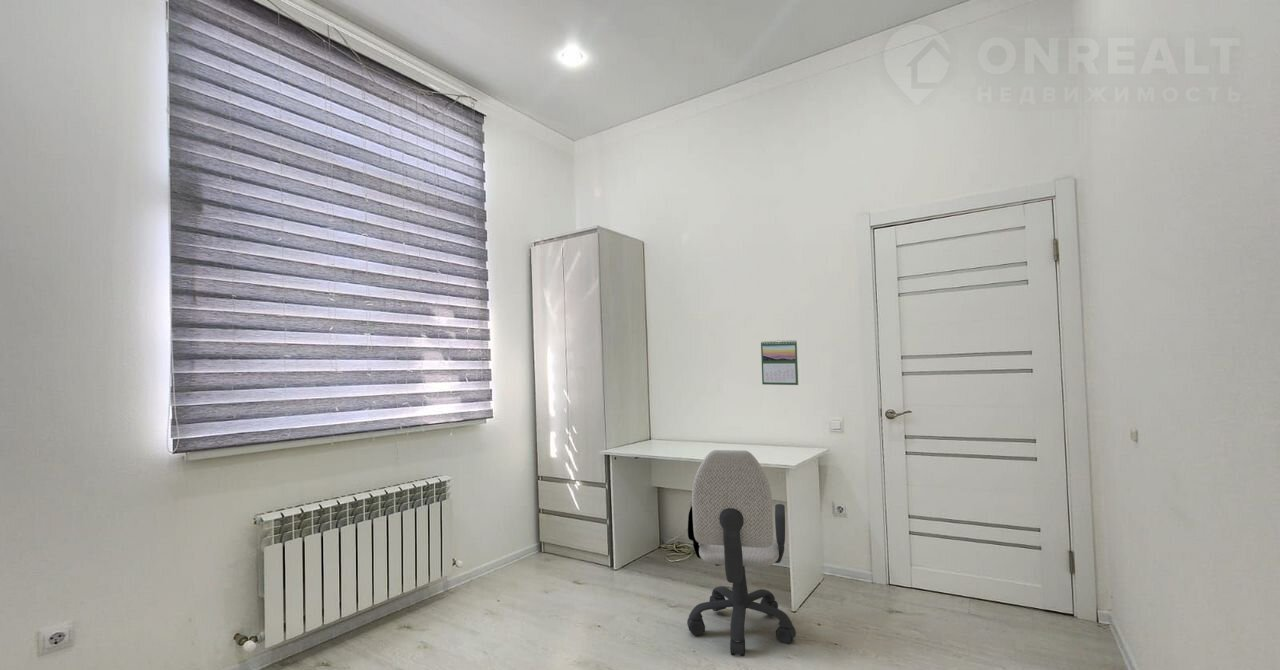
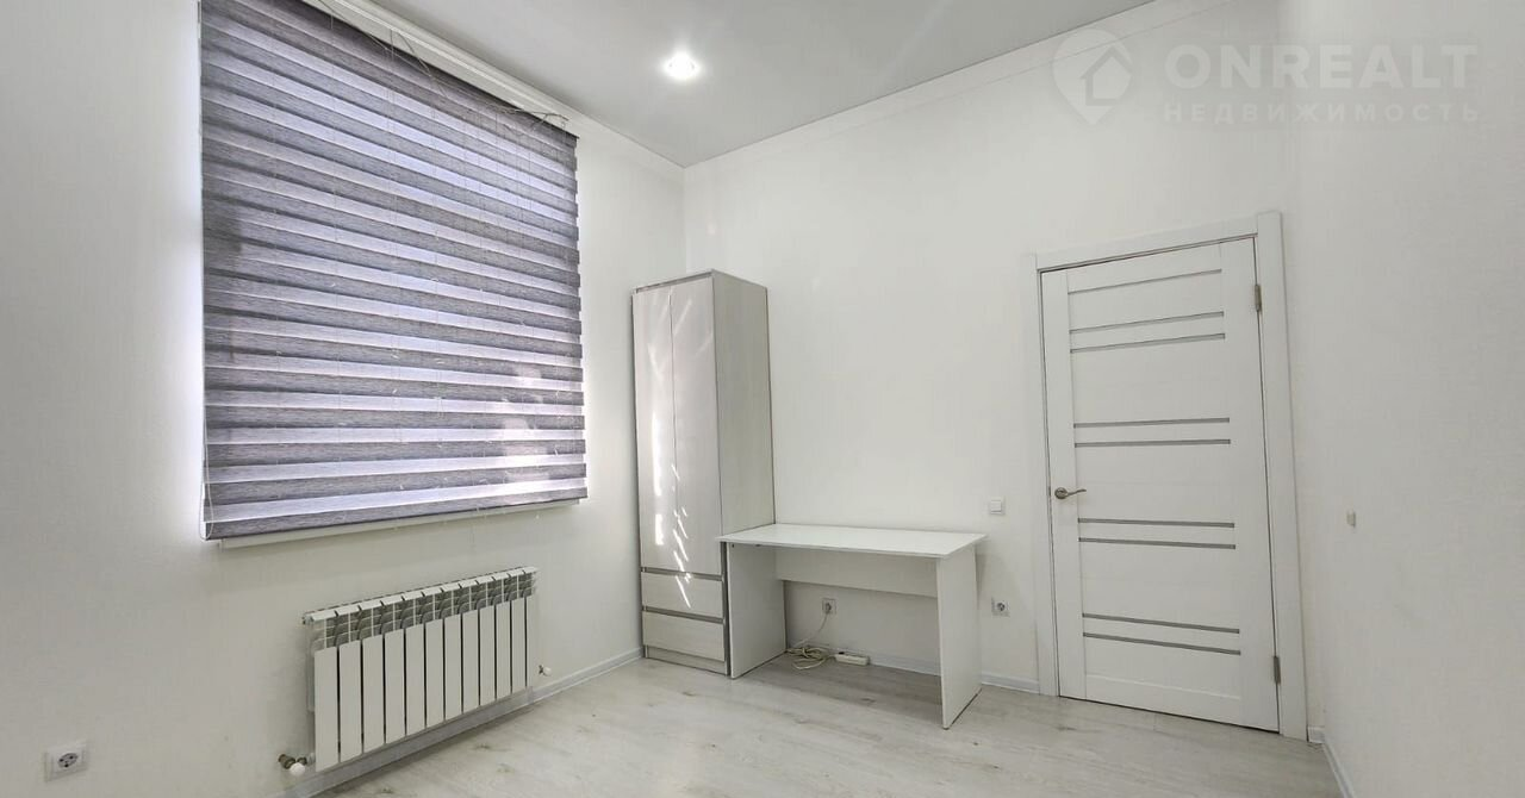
- calendar (779, 362)
- office chair (737, 537)
